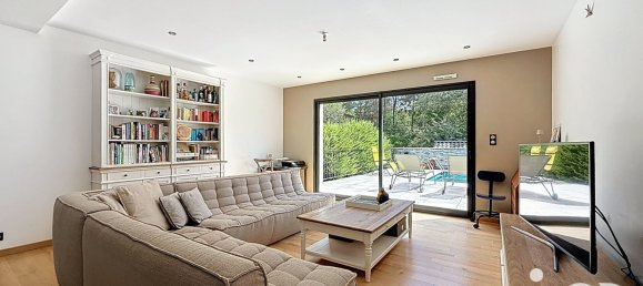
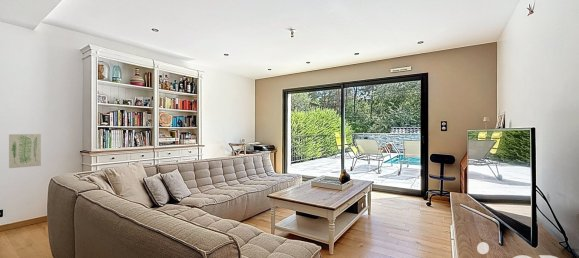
+ wall art (25, 150)
